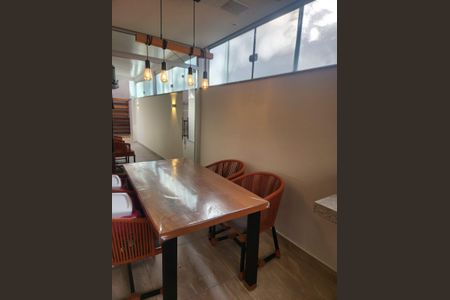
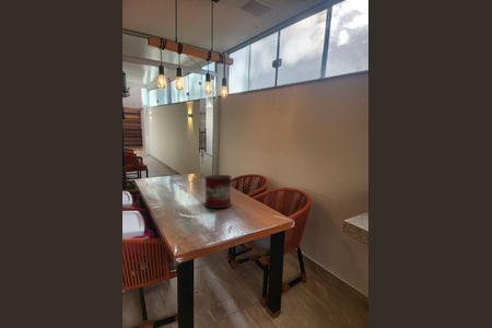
+ plant pot (218, 190)
